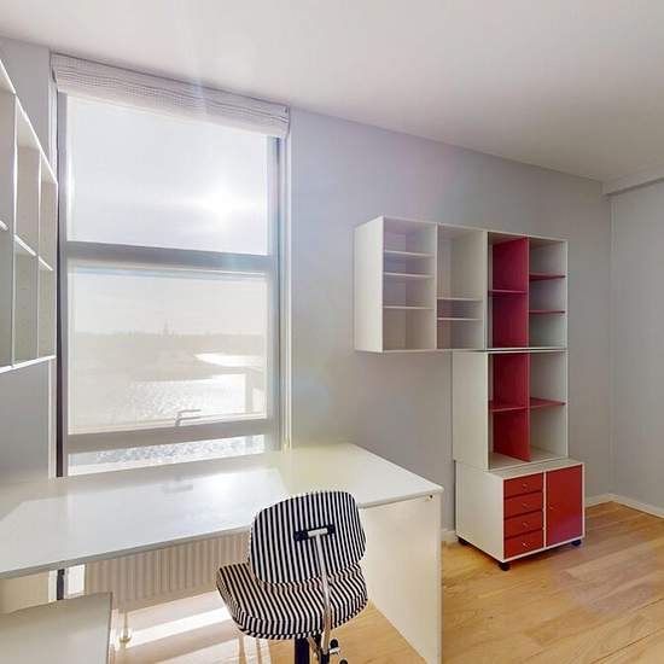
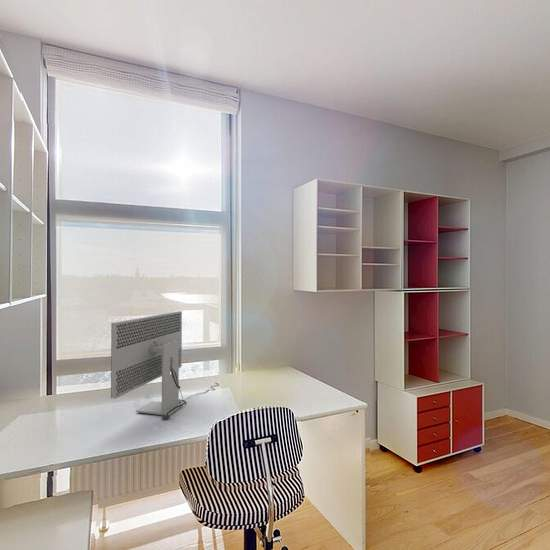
+ computer monitor (174, 358)
